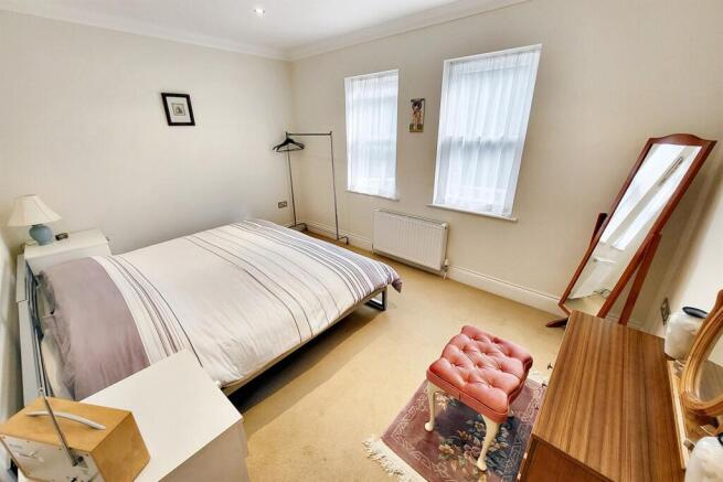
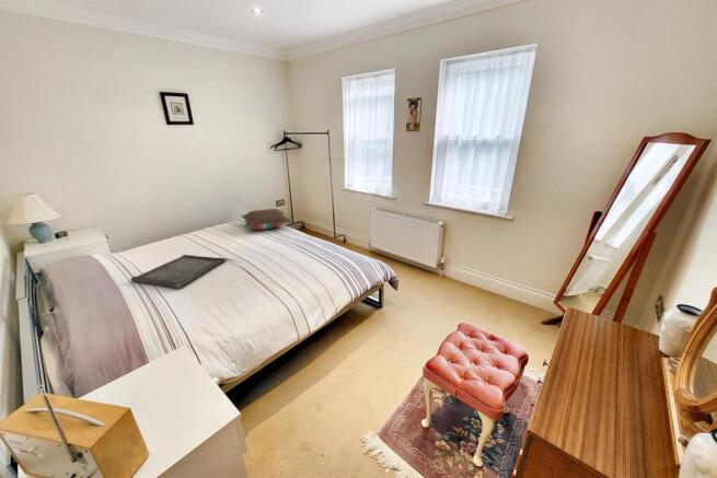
+ serving tray (182, 269)
+ pillow (265, 219)
